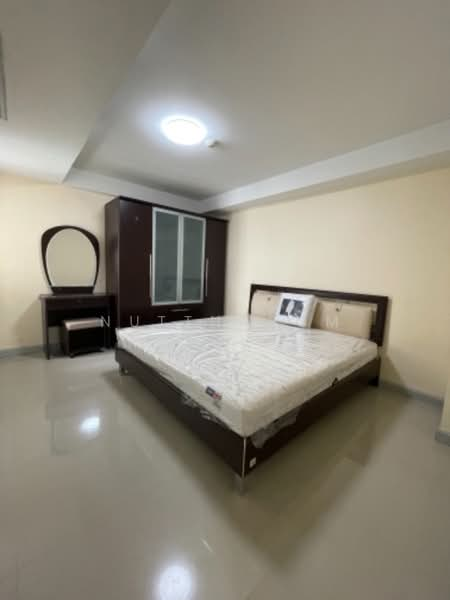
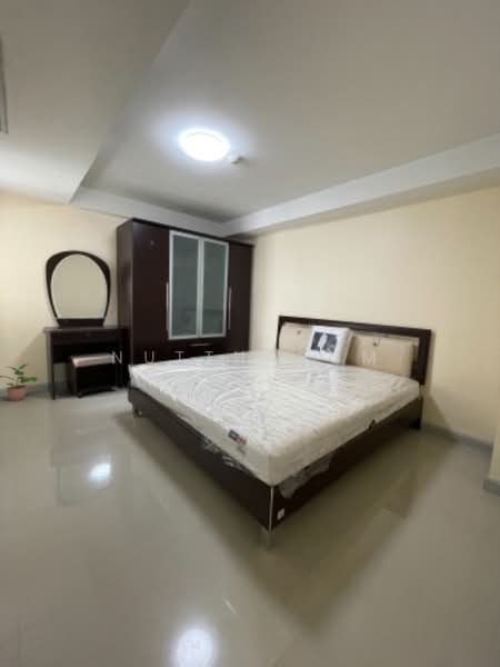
+ potted plant (17, 381)
